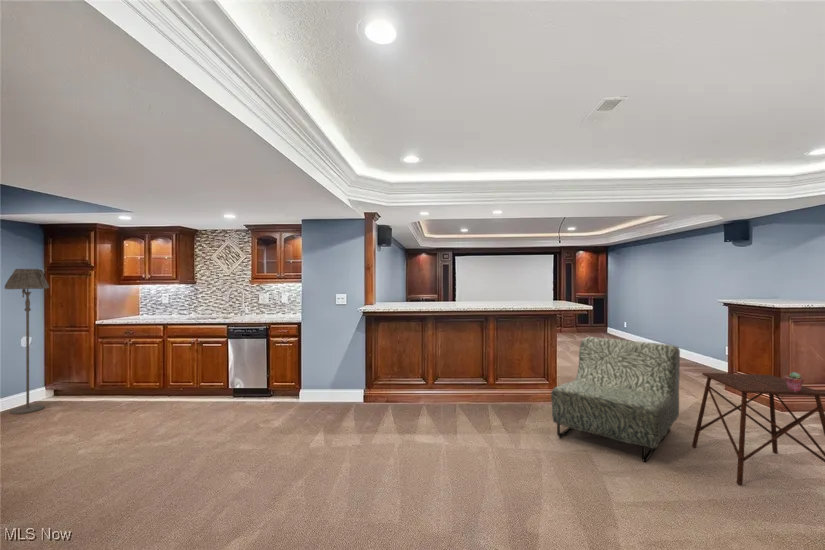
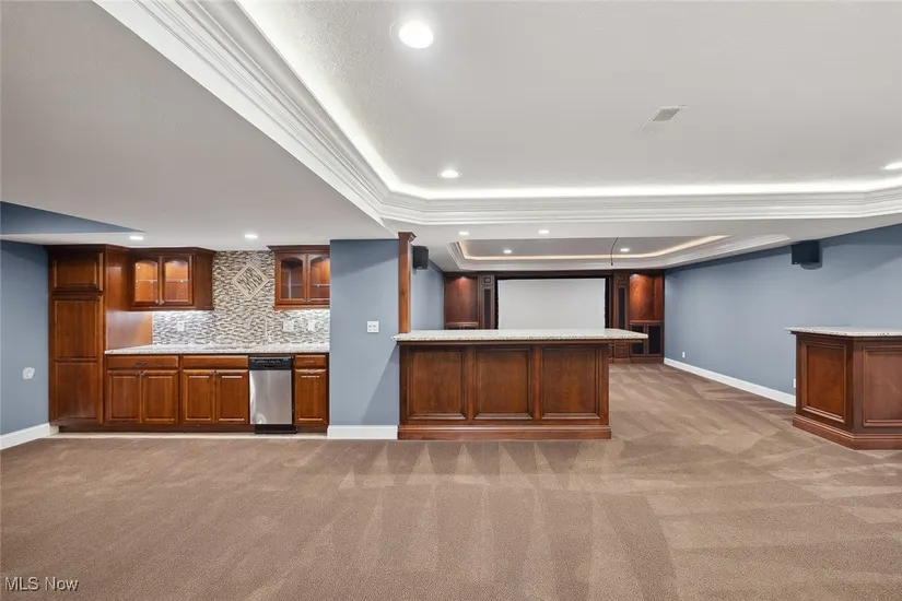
- armchair (616, 389)
- side table (759, 425)
- potted succulent (794, 380)
- floor lamp (27, 339)
